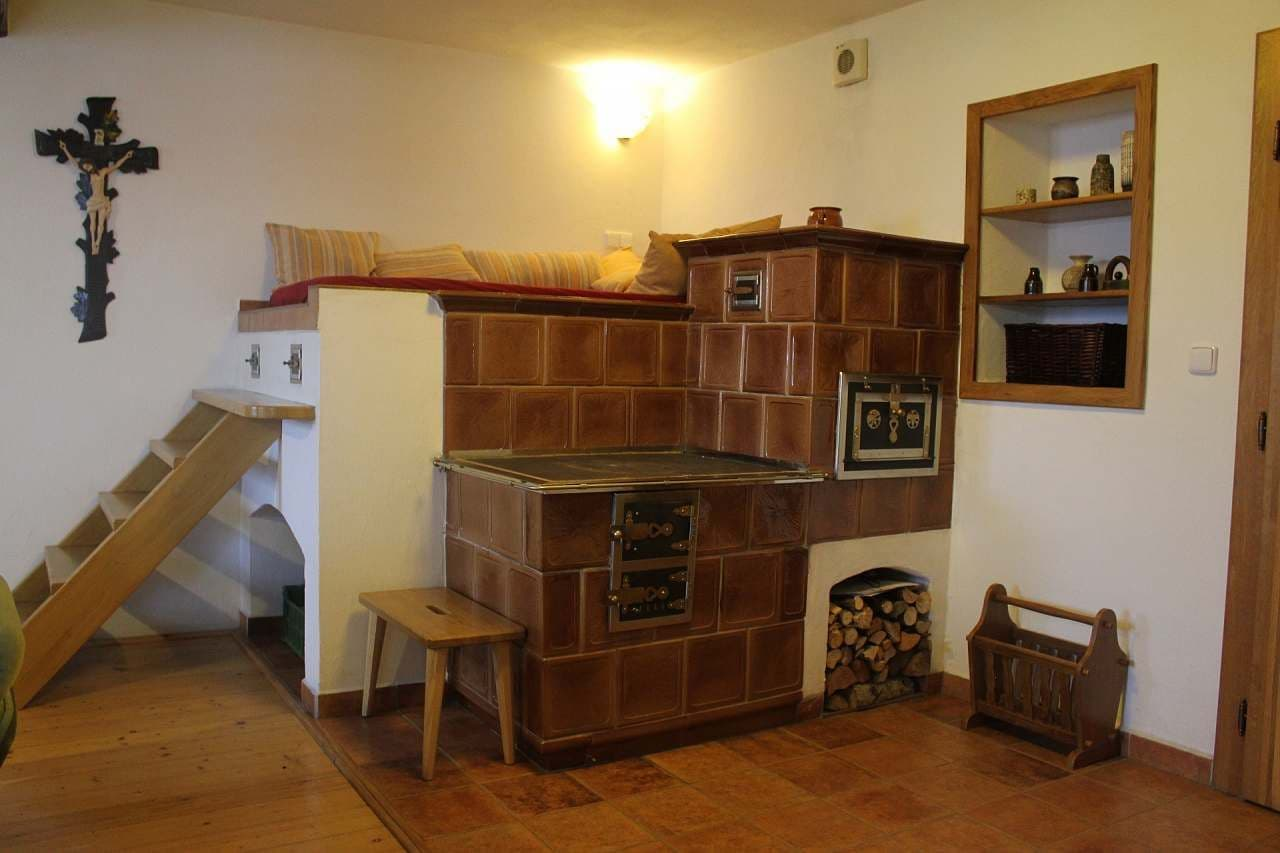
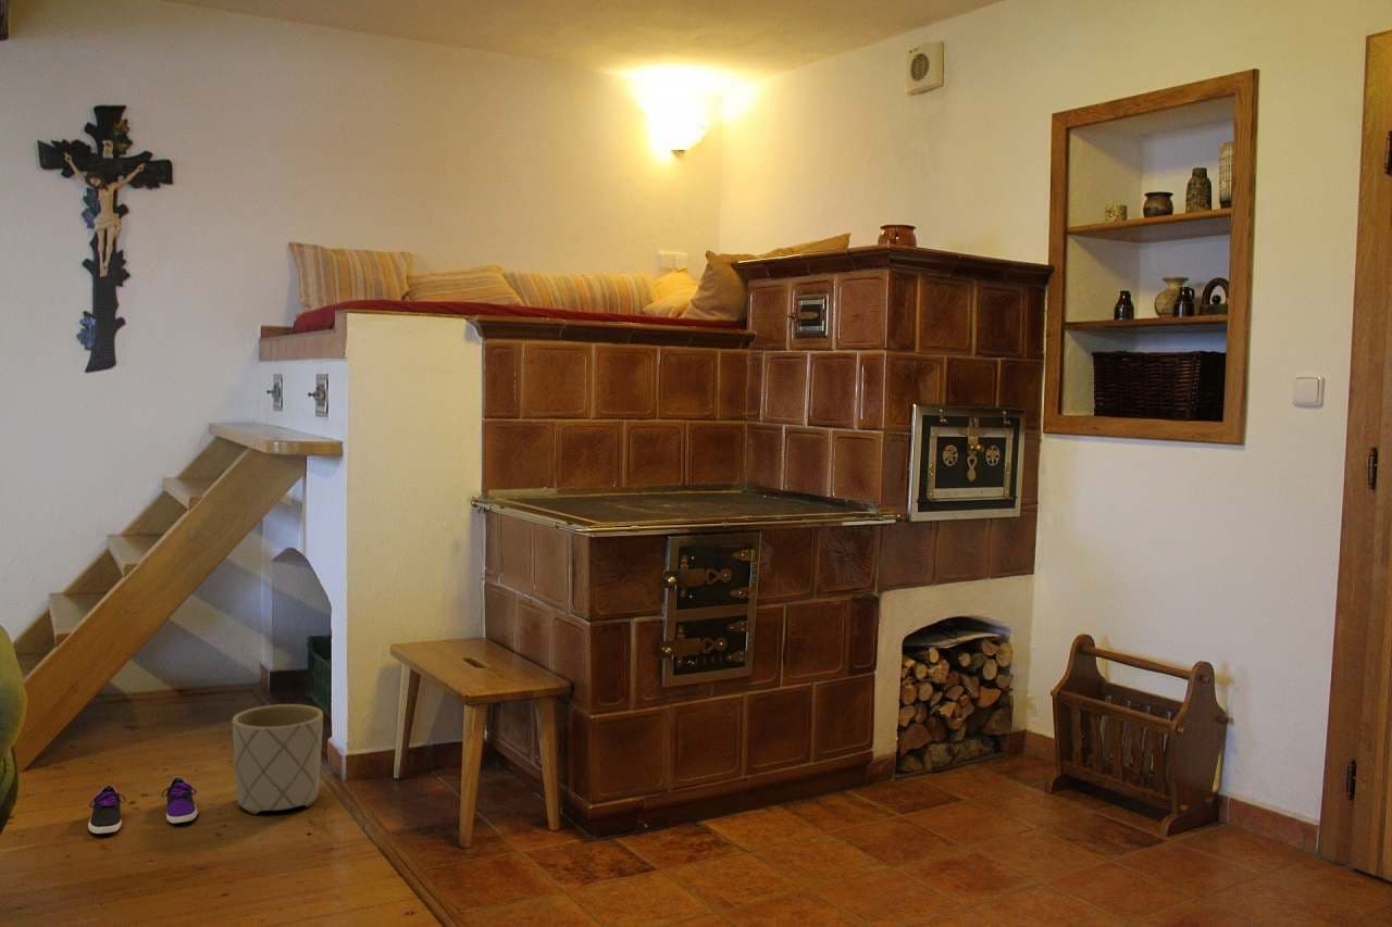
+ shoe (125, 801)
+ planter (277, 759)
